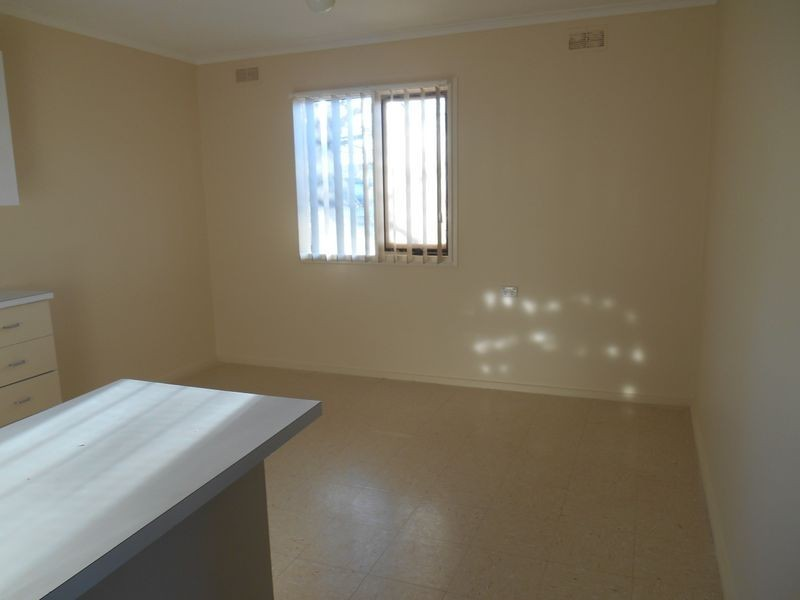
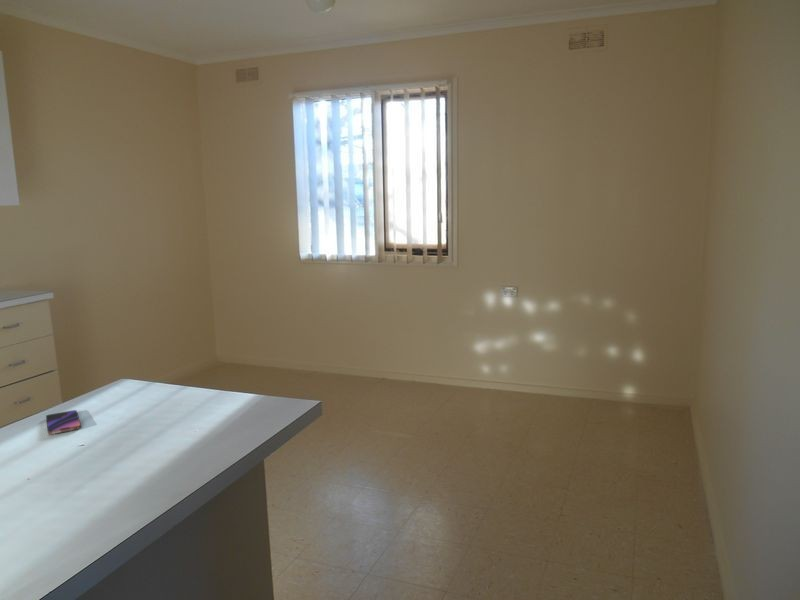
+ smartphone (63, 421)
